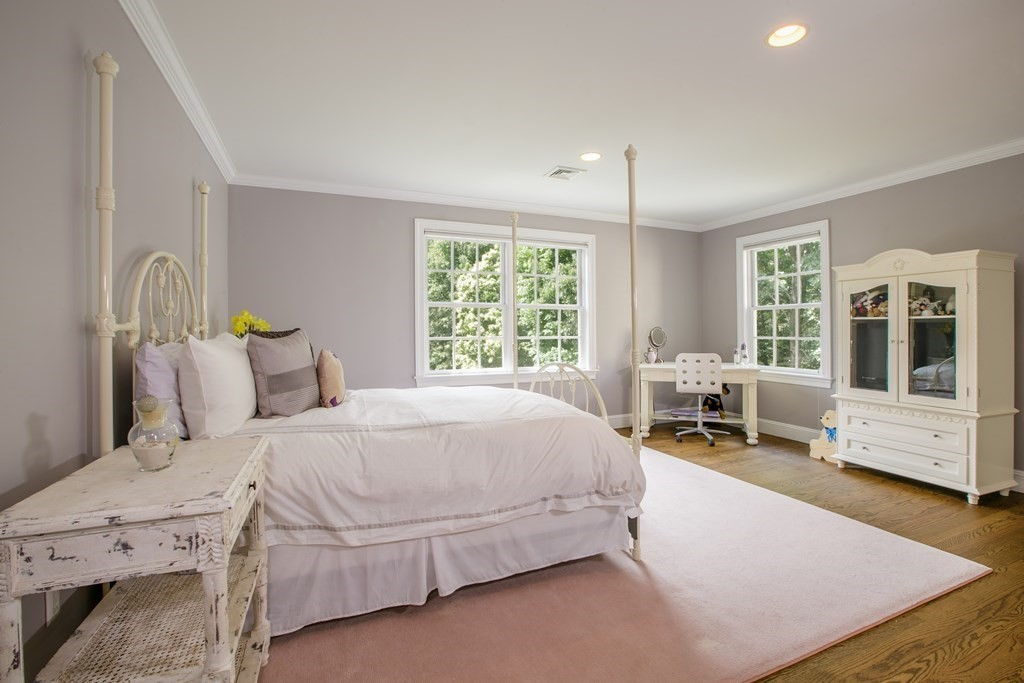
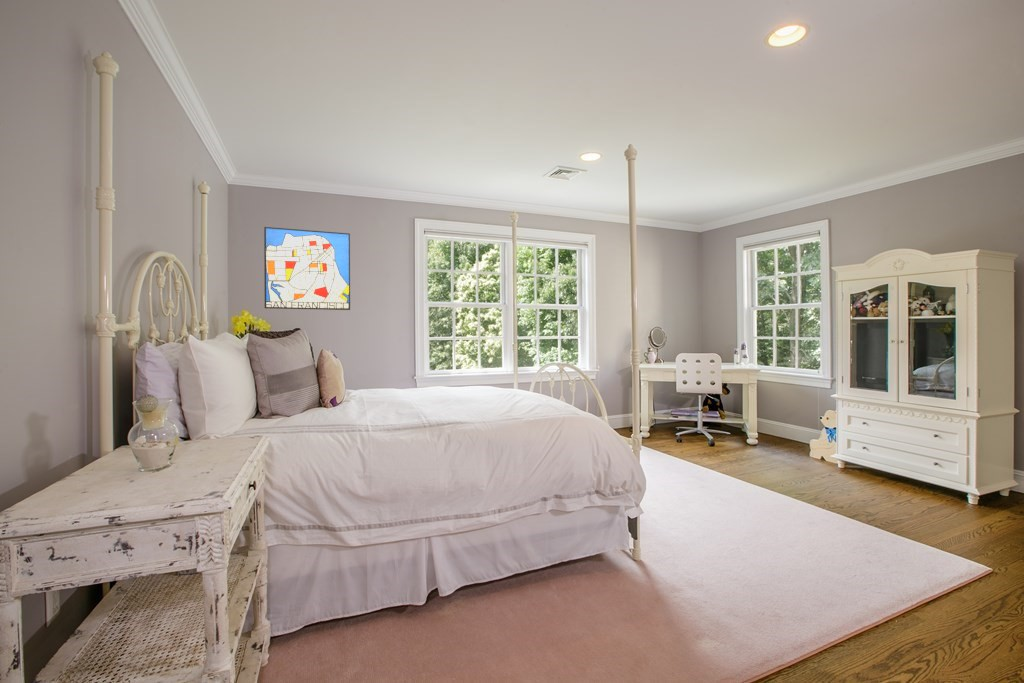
+ wall art (308, 269)
